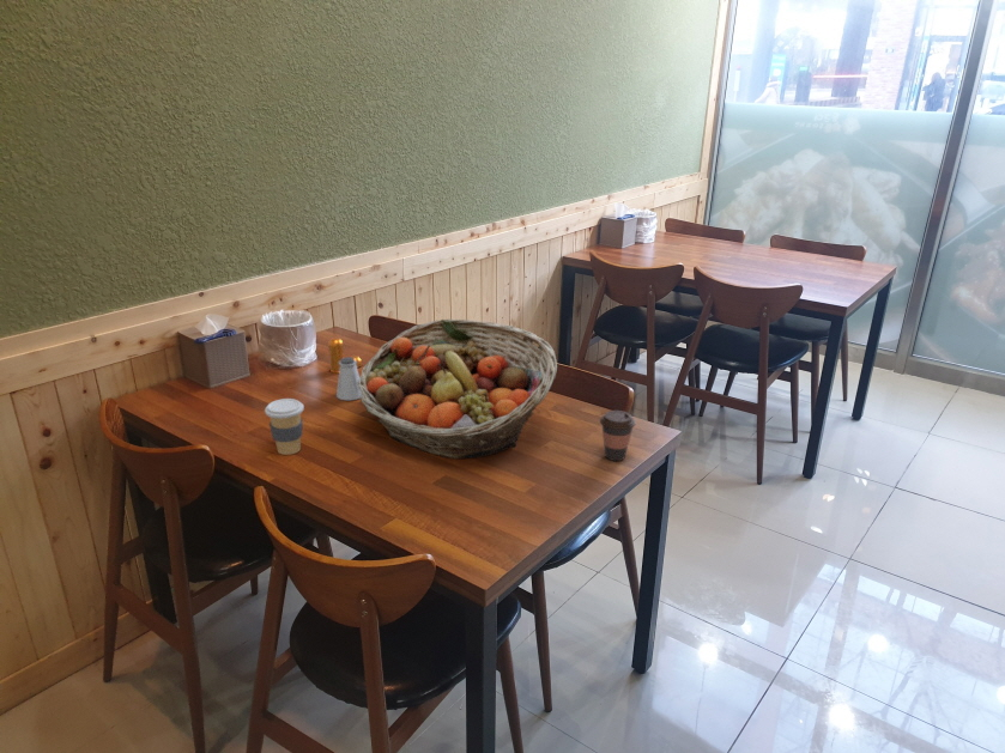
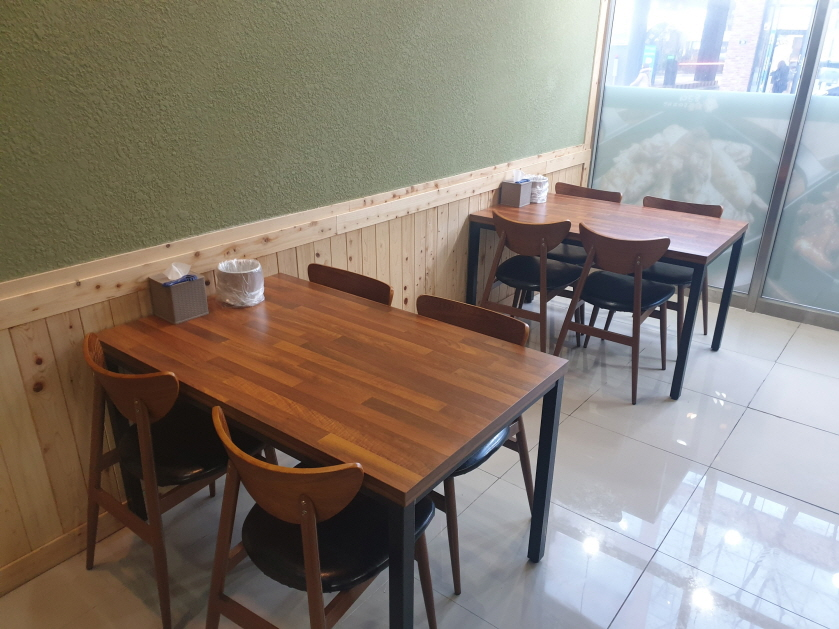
- pepper shaker (343, 351)
- fruit basket (455, 385)
- coffee cup (286, 427)
- coffee cup (616, 436)
- saltshaker (349, 377)
